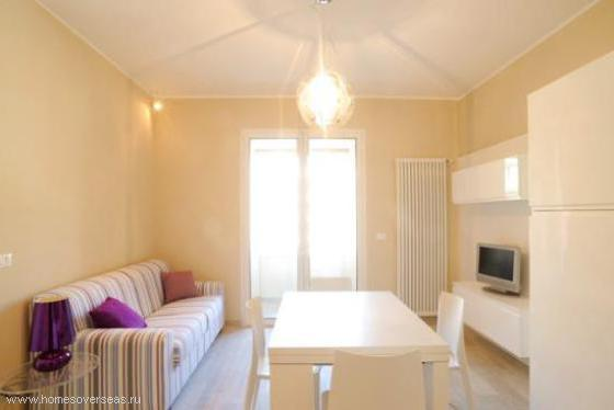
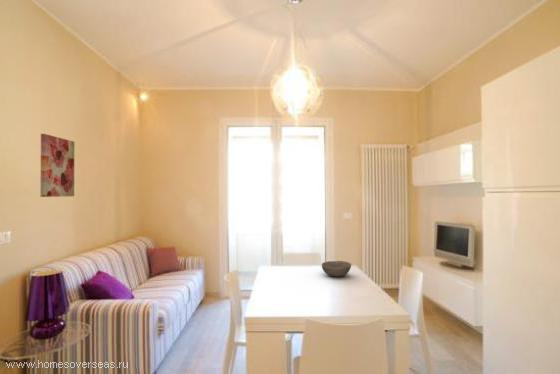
+ bowl (336, 269)
+ wall art (58, 167)
